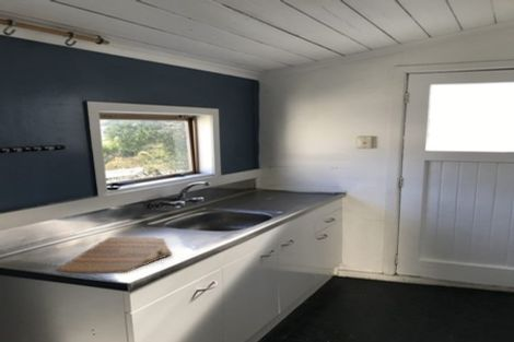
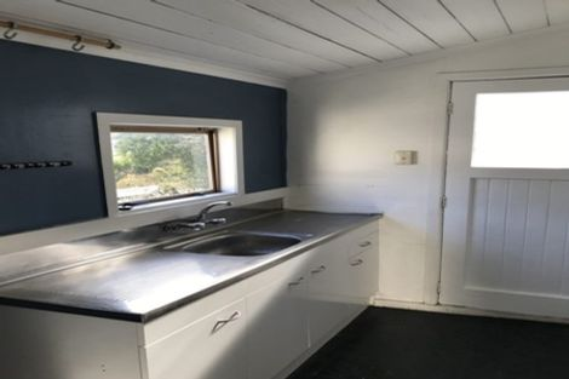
- cutting board (128, 251)
